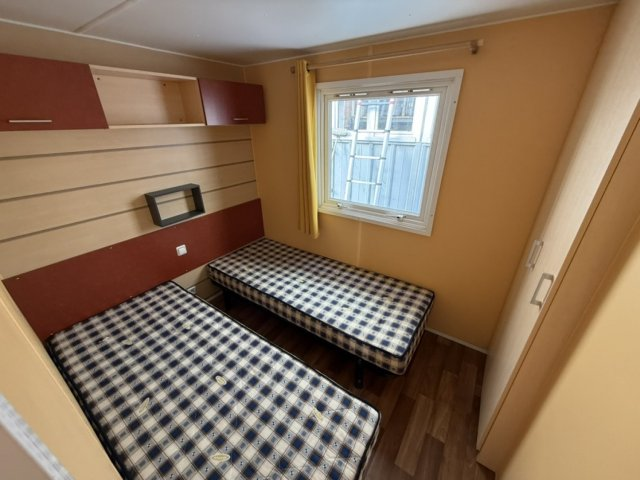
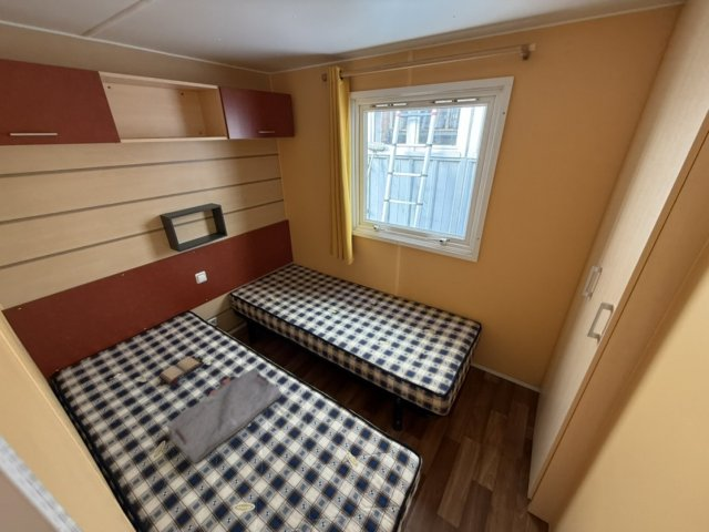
+ serving tray (224, 403)
+ hardback book (182, 369)
